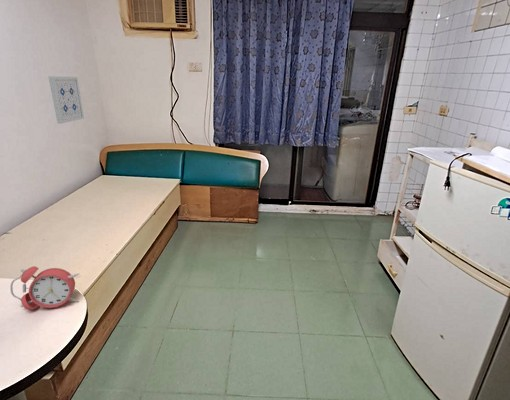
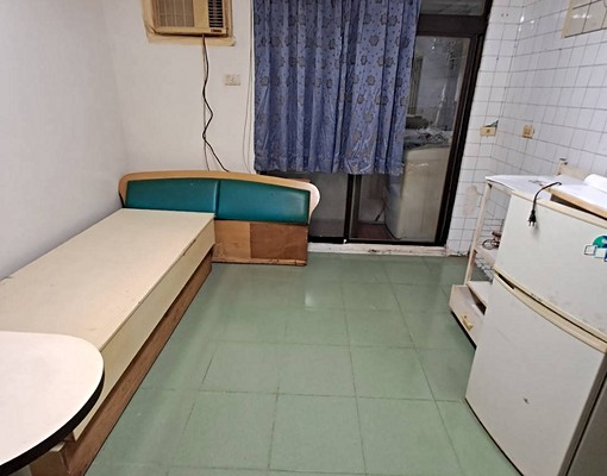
- wall art (67, 99)
- alarm clock (46, 286)
